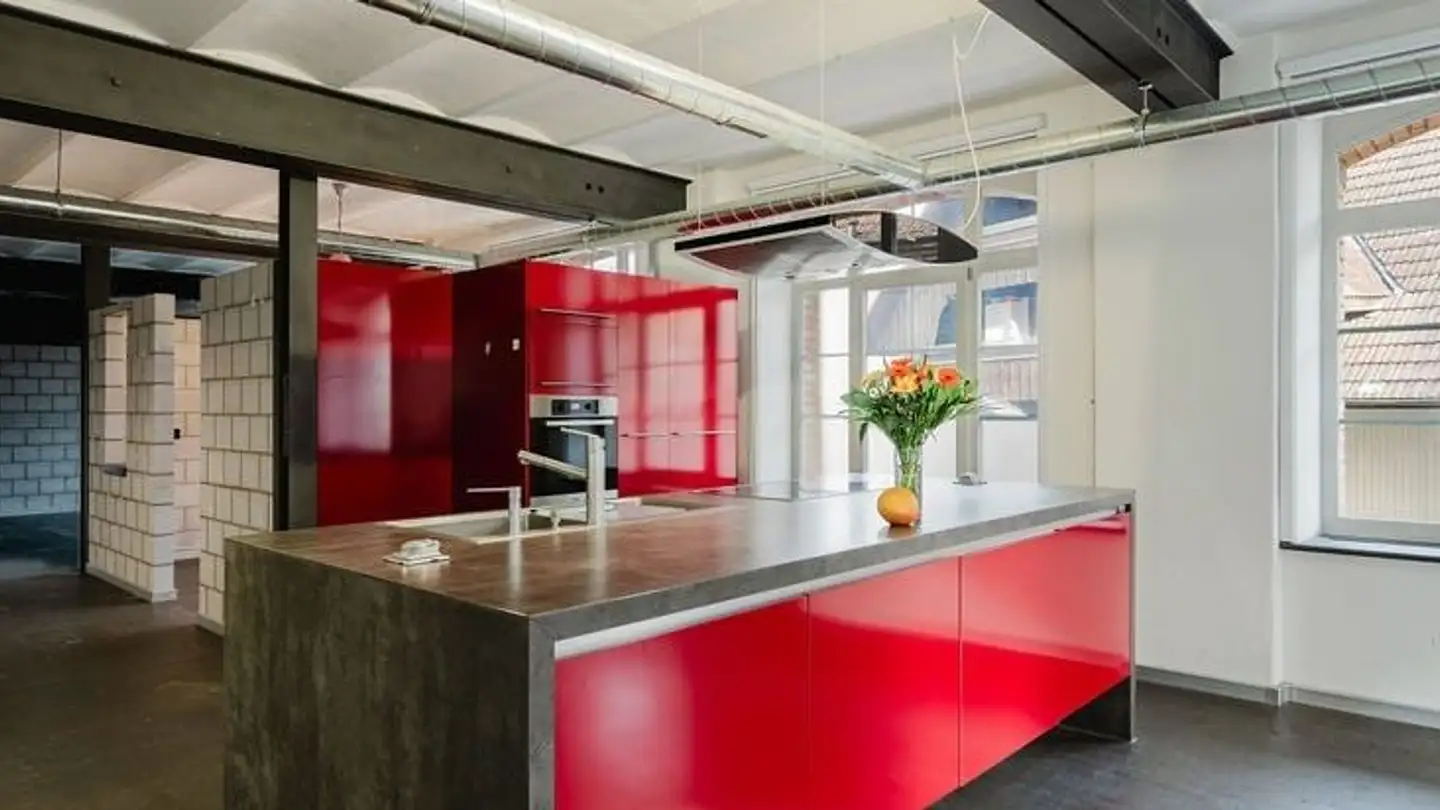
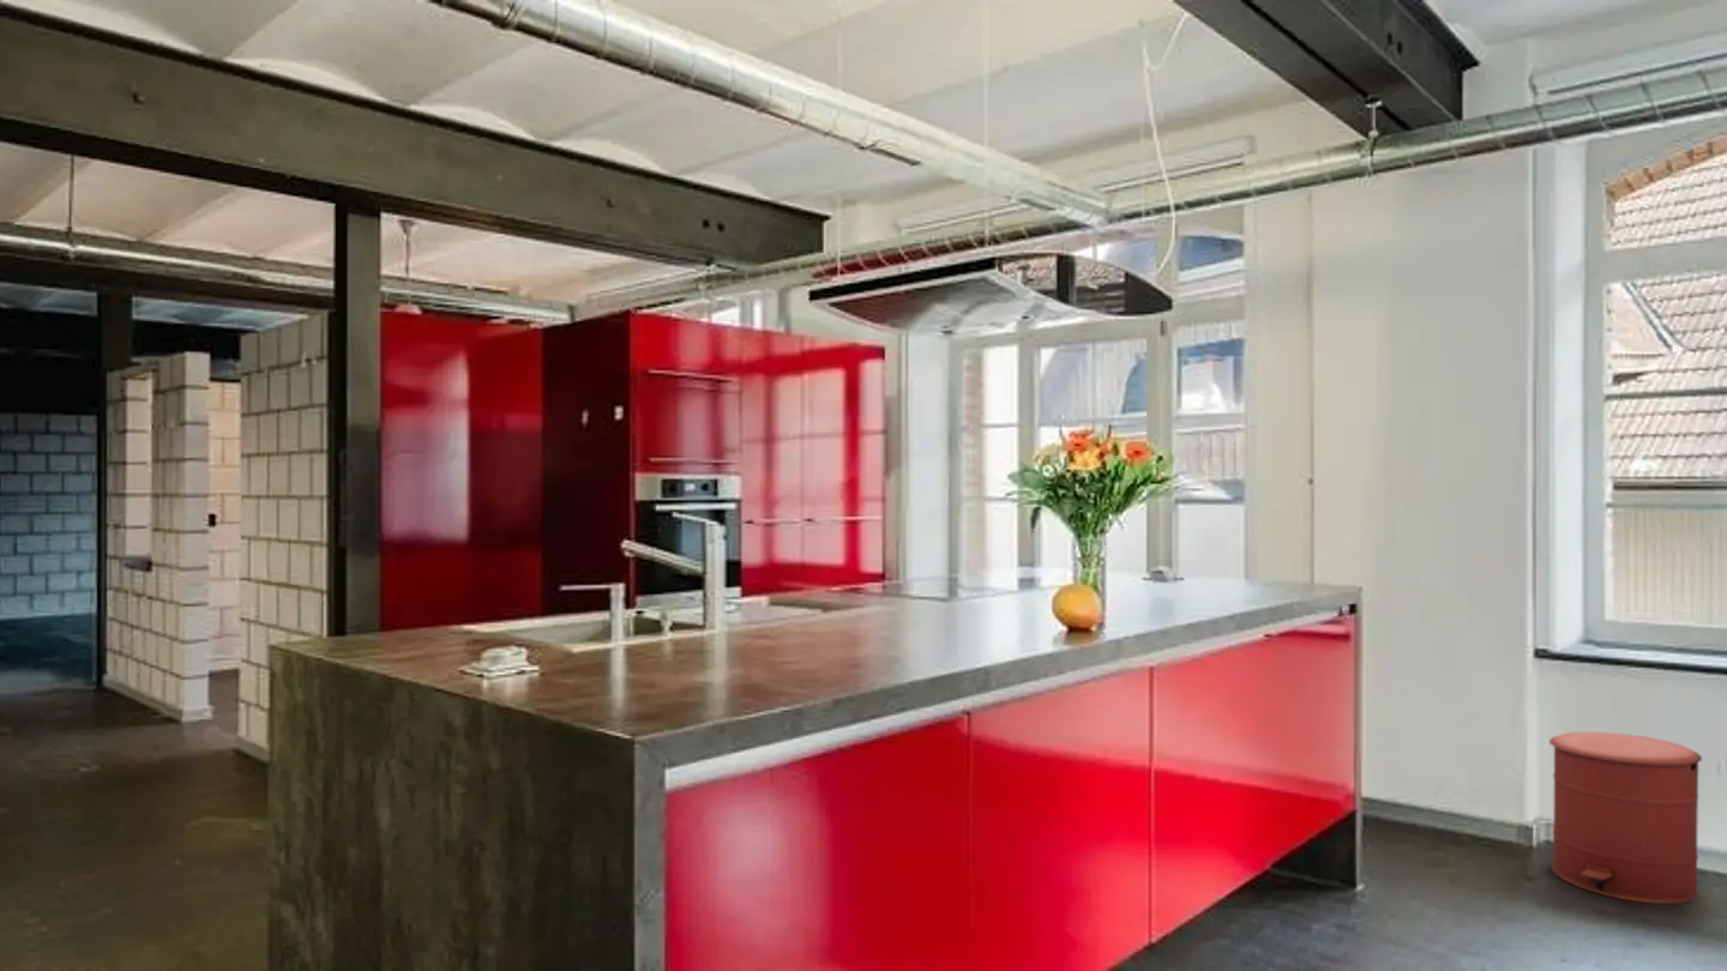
+ trash can (1623, 812)
